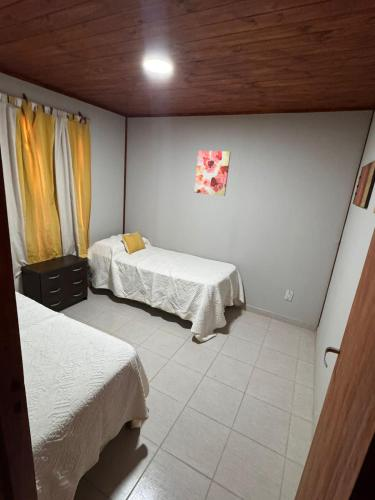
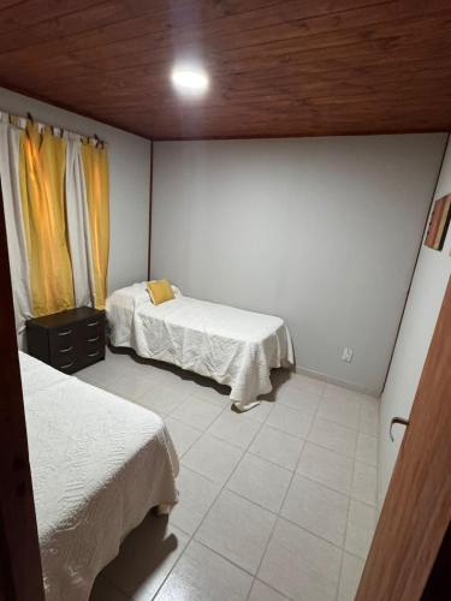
- wall art (211, 173)
